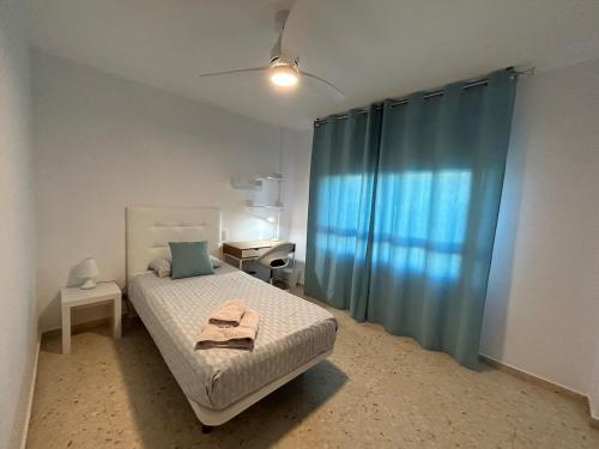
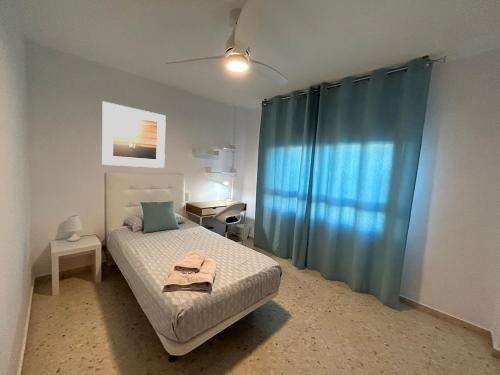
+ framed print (136, 138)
